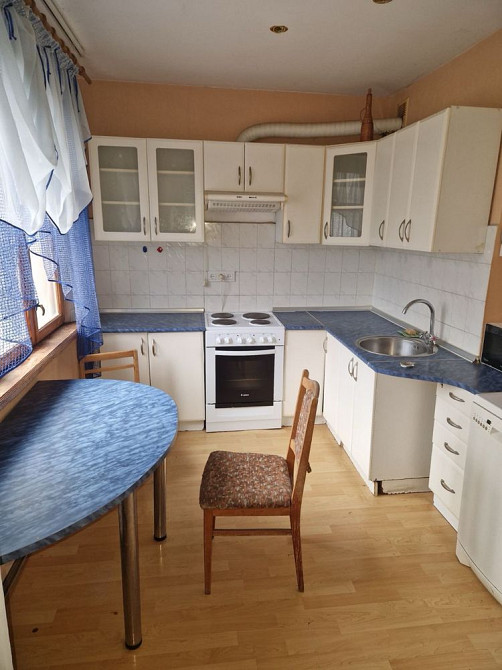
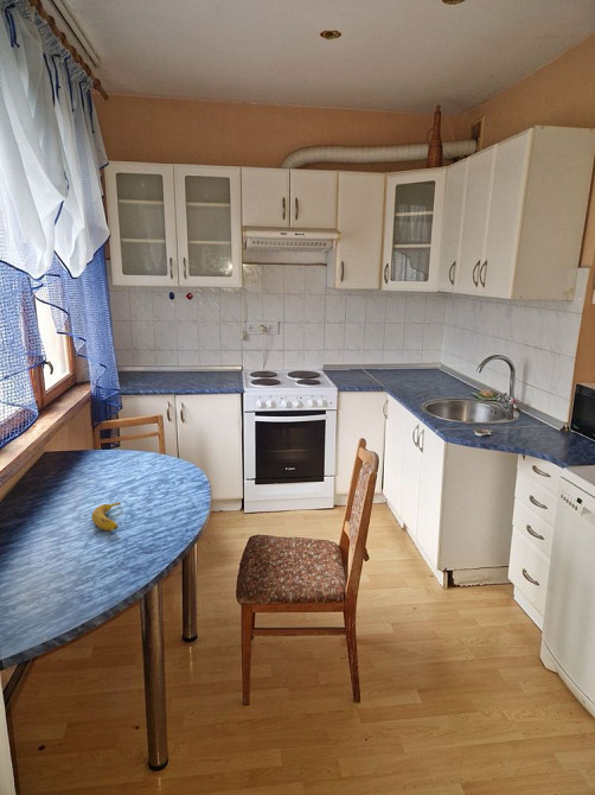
+ fruit (105, 511)
